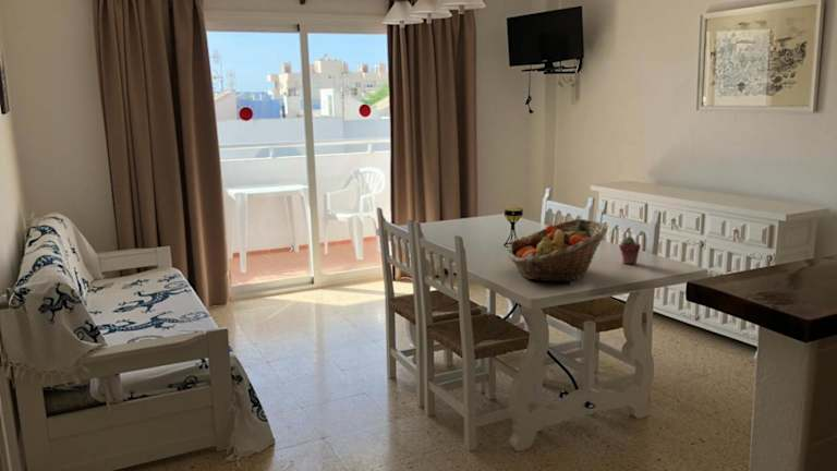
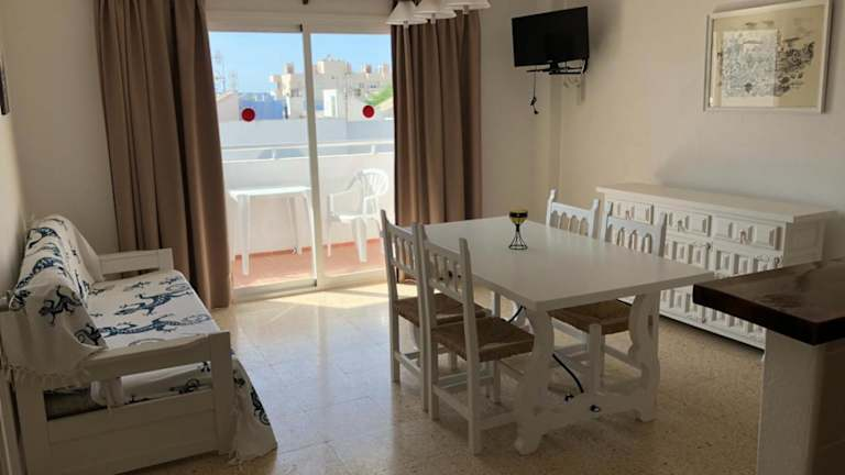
- potted succulent (629, 249)
- fruit basket (556, 247)
